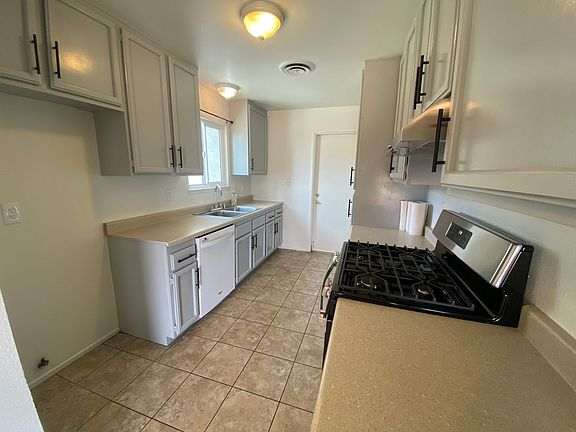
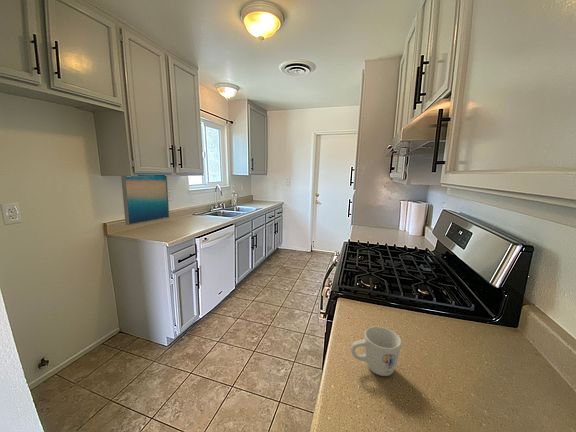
+ wall art (147, 192)
+ mug (374, 352)
